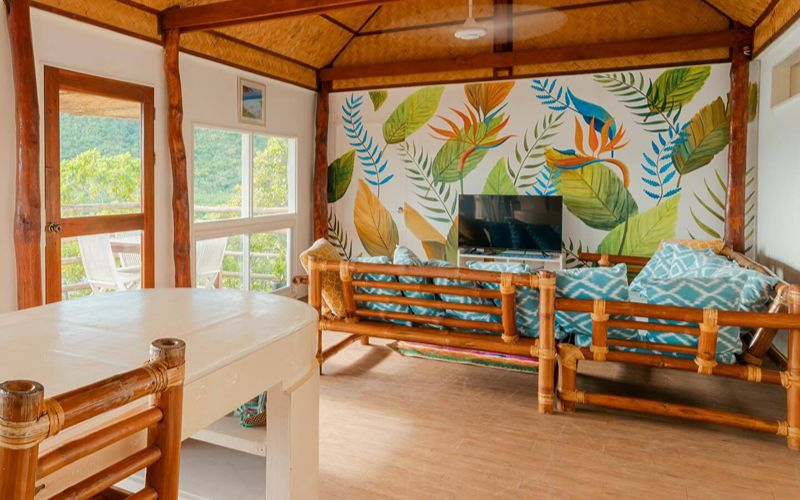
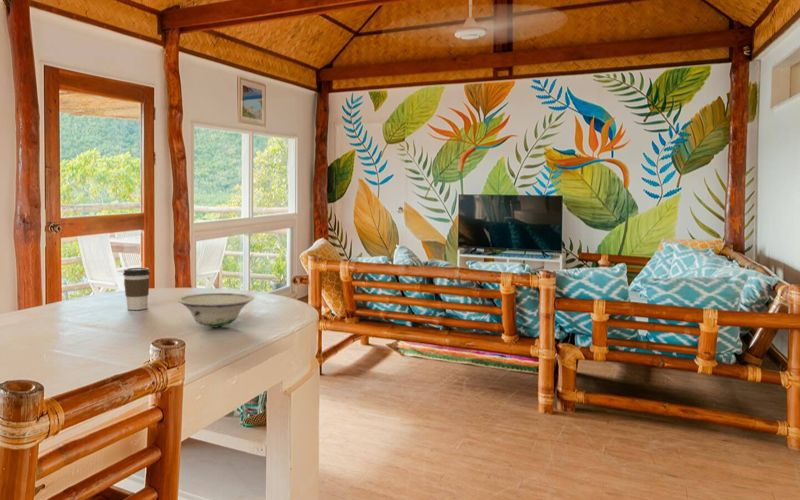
+ bowl (216, 312)
+ coffee cup (137, 288)
